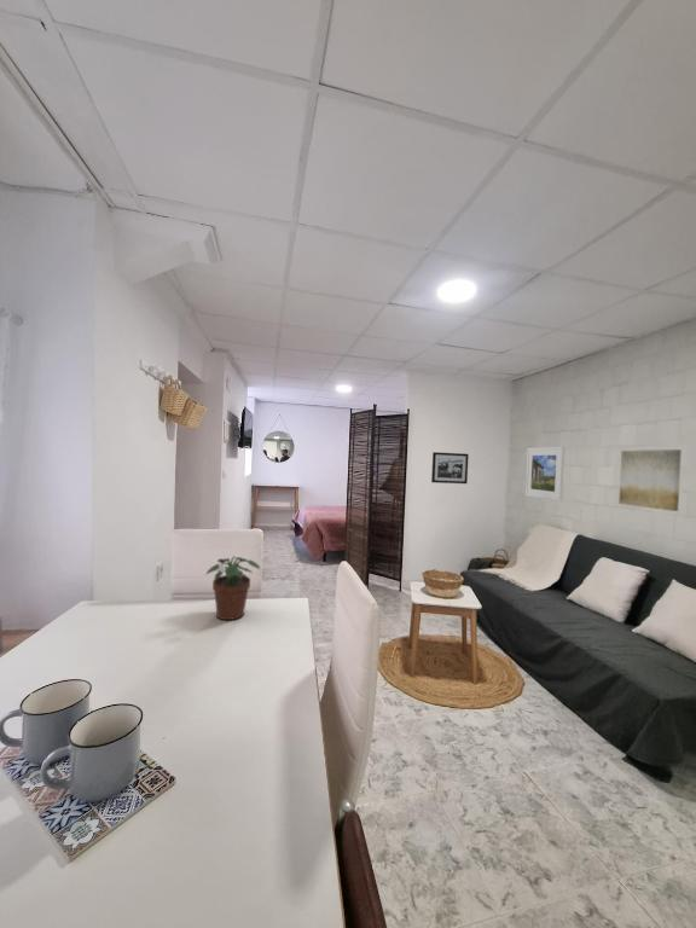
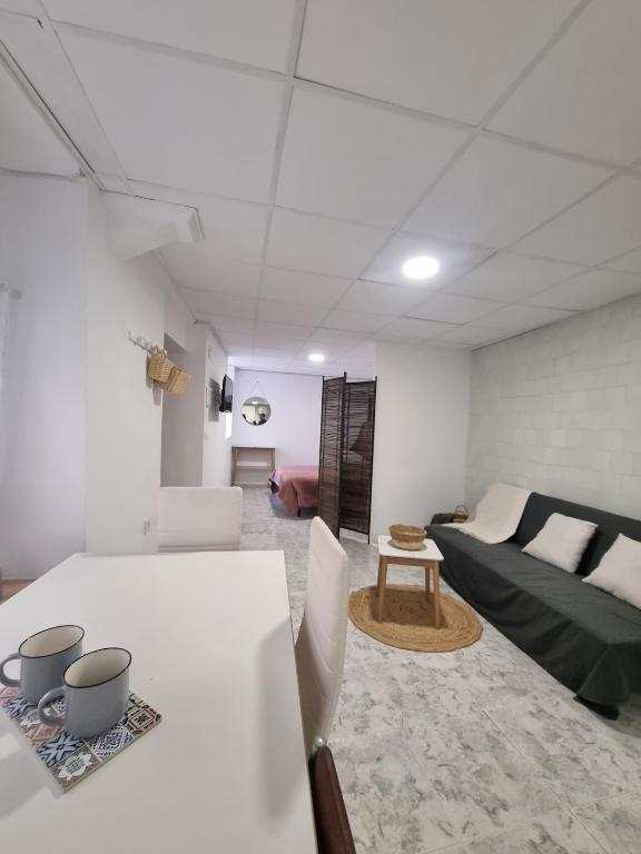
- potted plant (232, 587)
- wall art (648, 478)
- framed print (543, 472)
- picture frame (450, 468)
